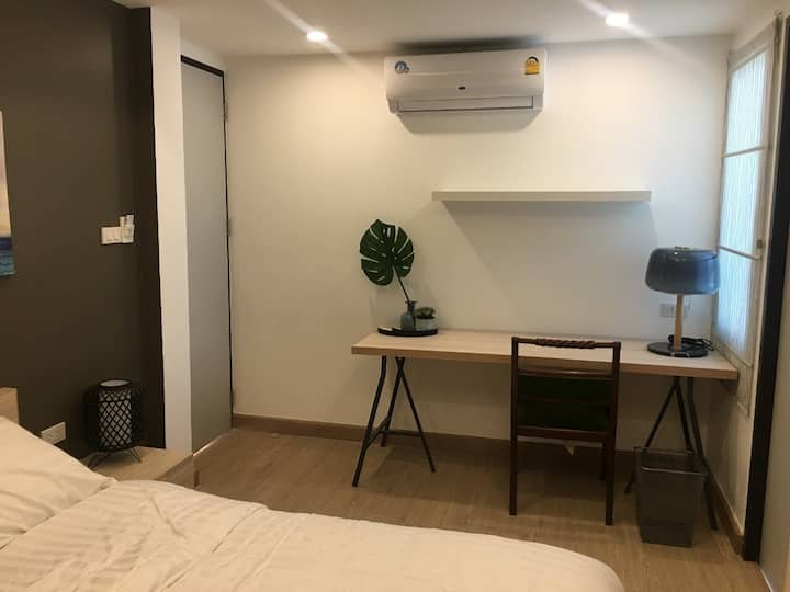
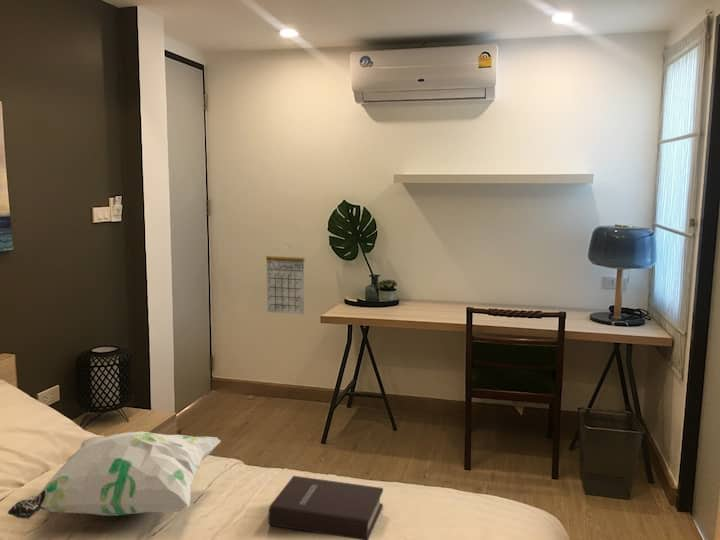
+ decorative pillow (127, 472)
+ book (327, 507)
+ calendar (285, 278)
